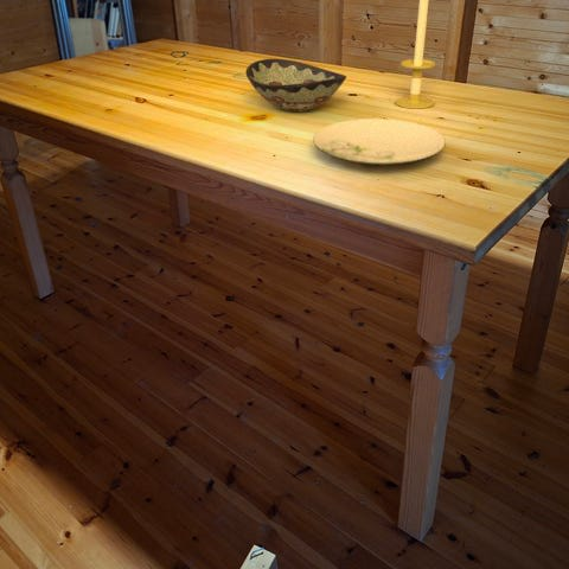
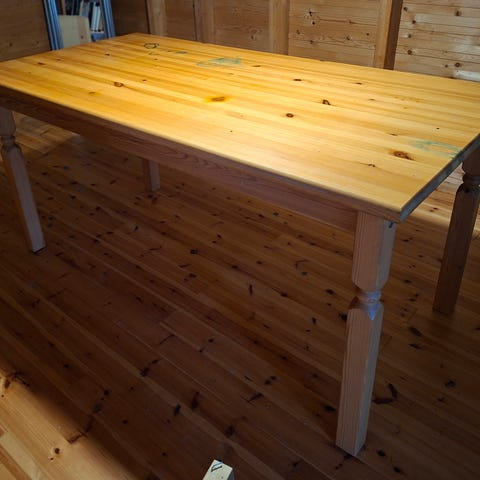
- decorative bowl (295, 88)
- candle (418, 47)
- plate (378, 146)
